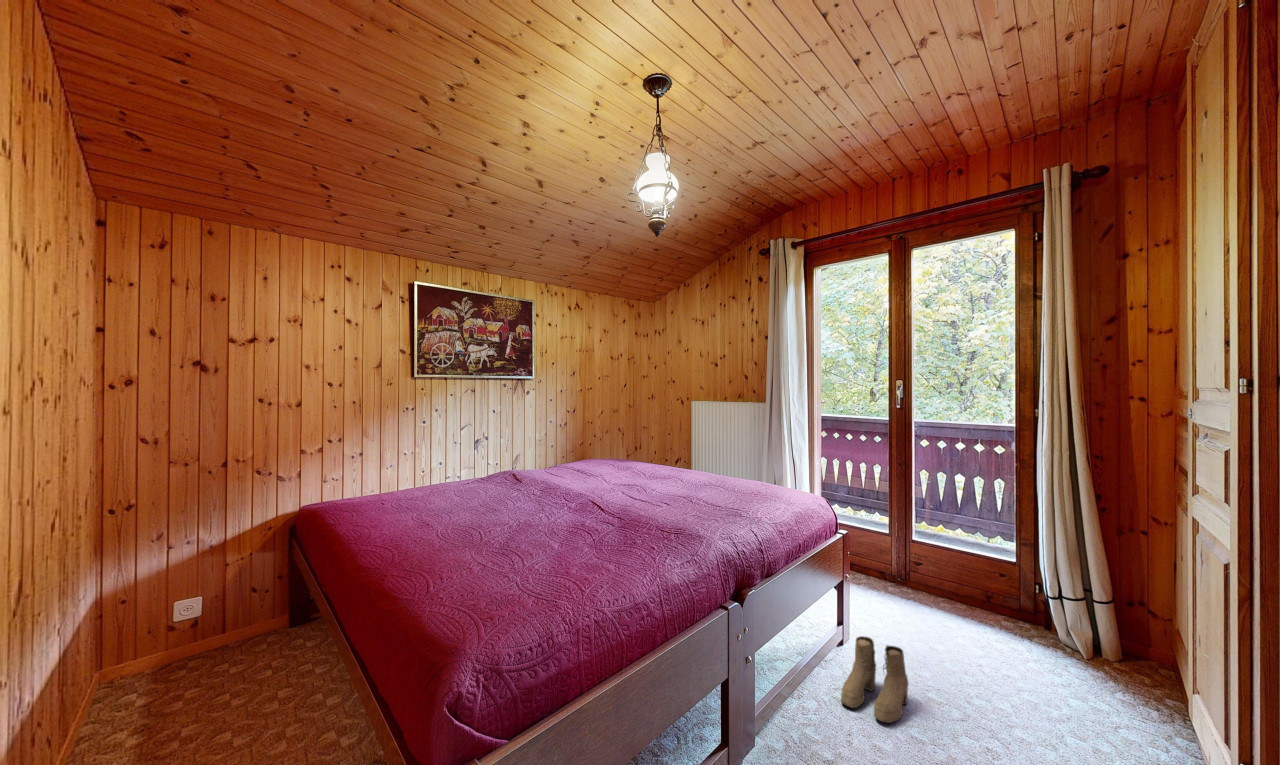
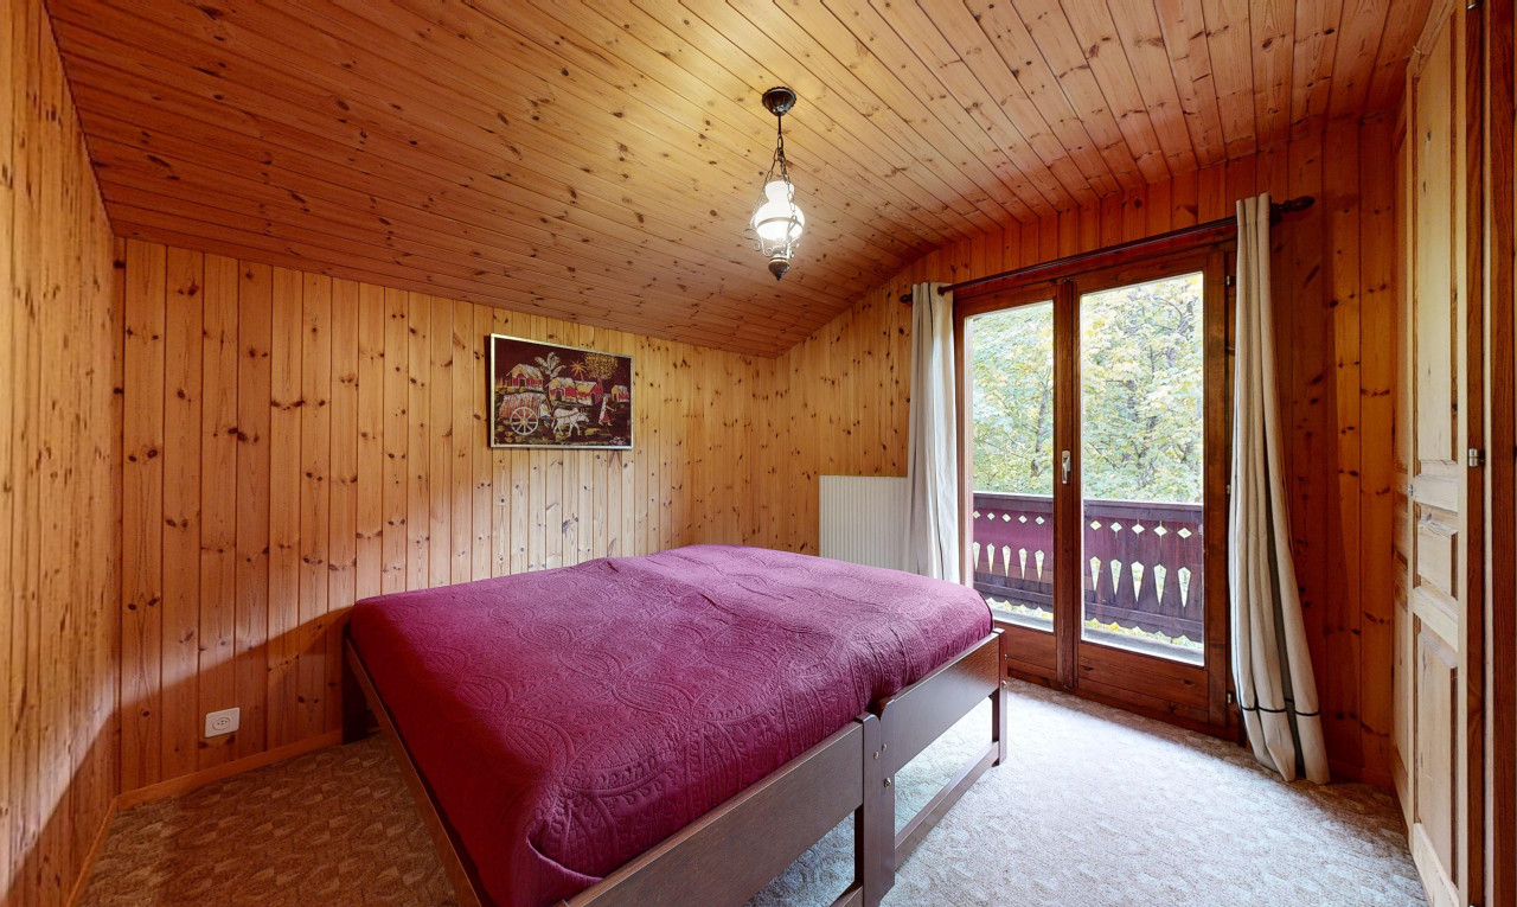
- boots (875, 675)
